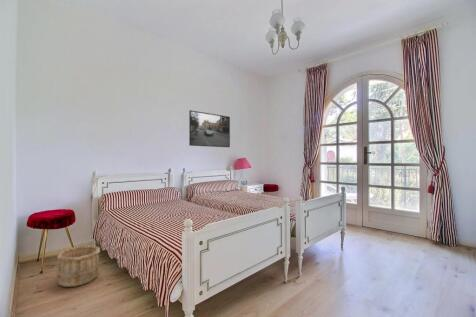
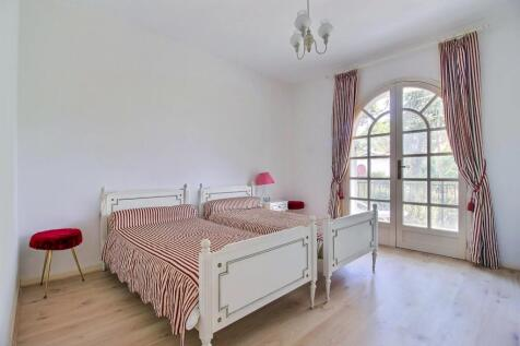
- wooden bucket (79, 264)
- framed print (211, 130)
